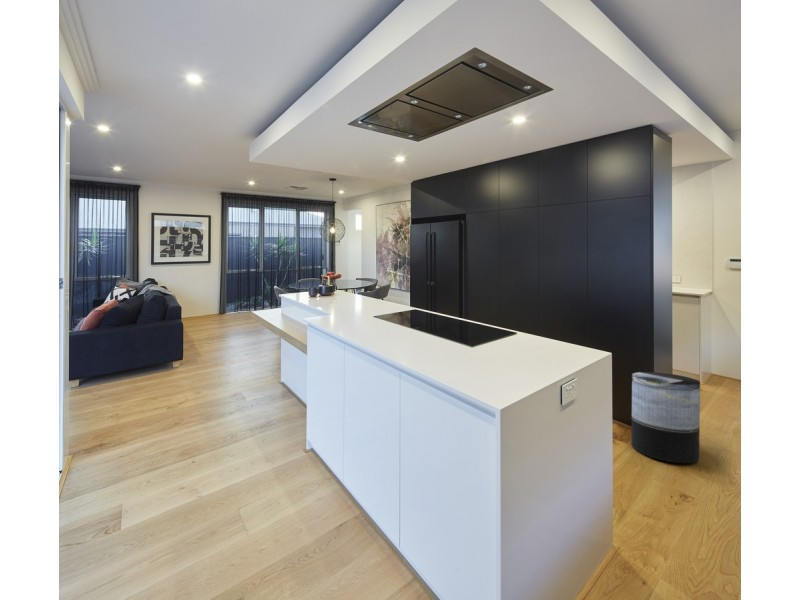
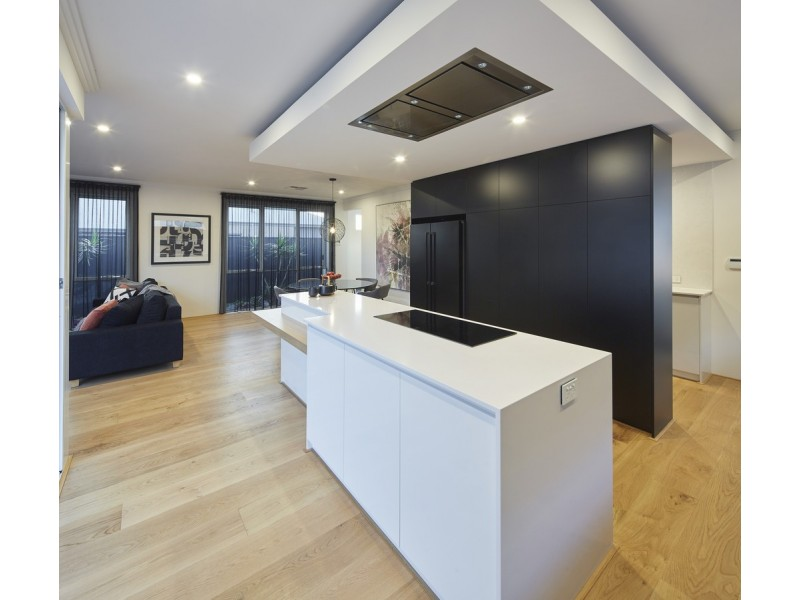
- trash can (664, 414)
